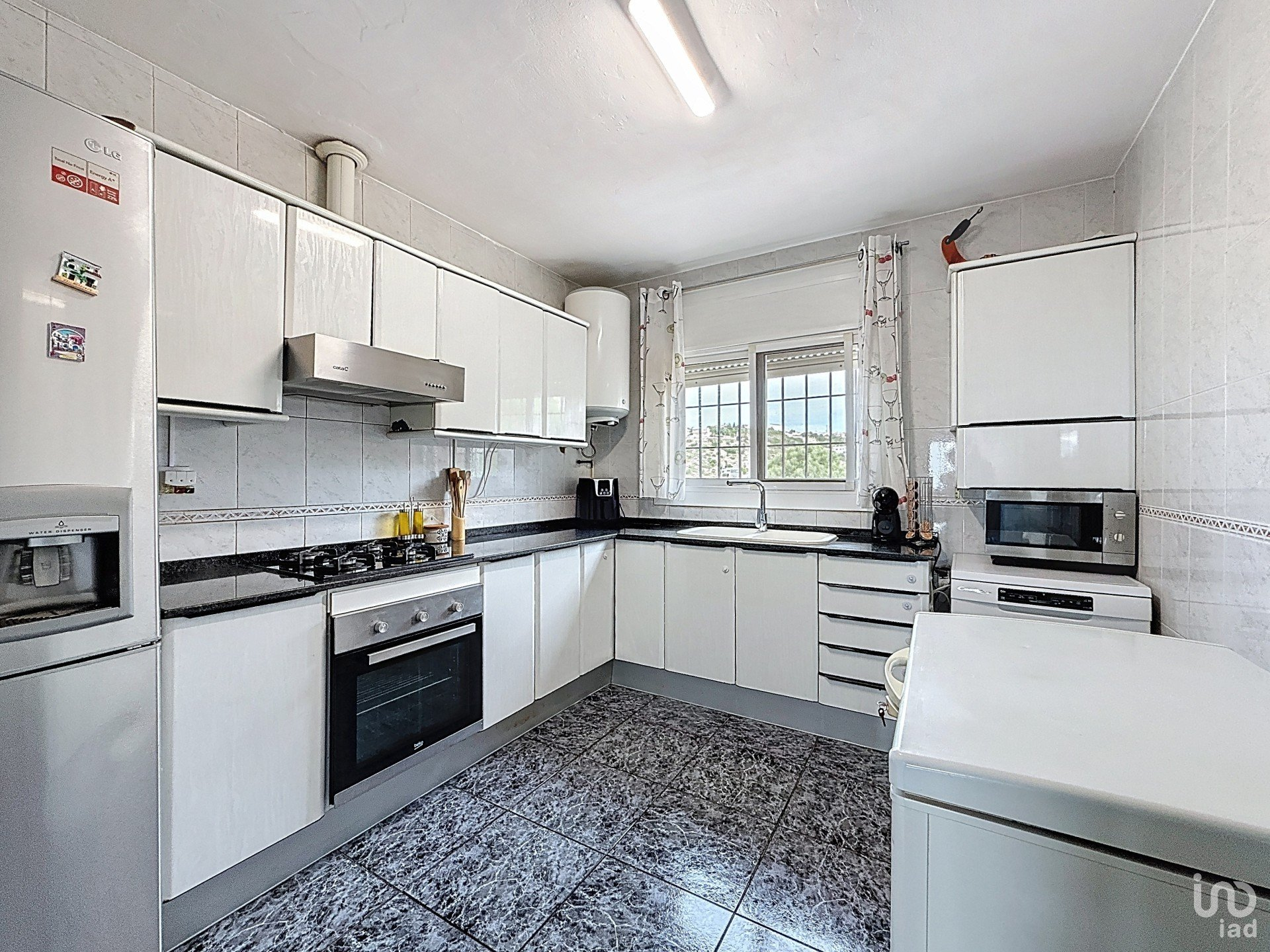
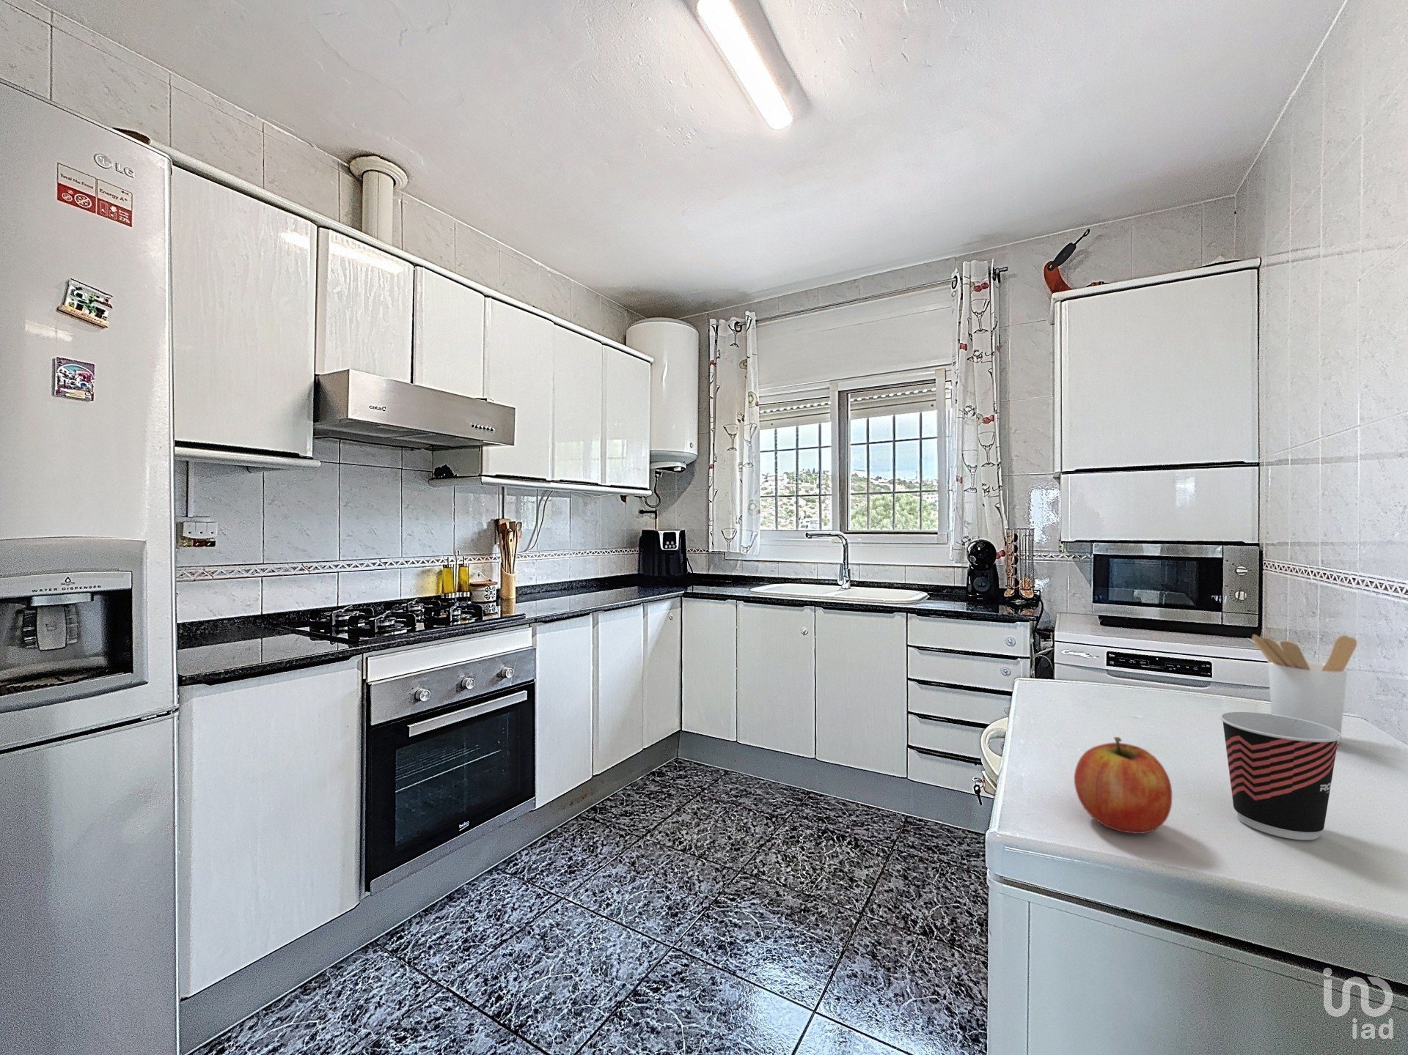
+ cup (1277, 775)
+ utensil holder (1296, 684)
+ fruit (1122, 781)
